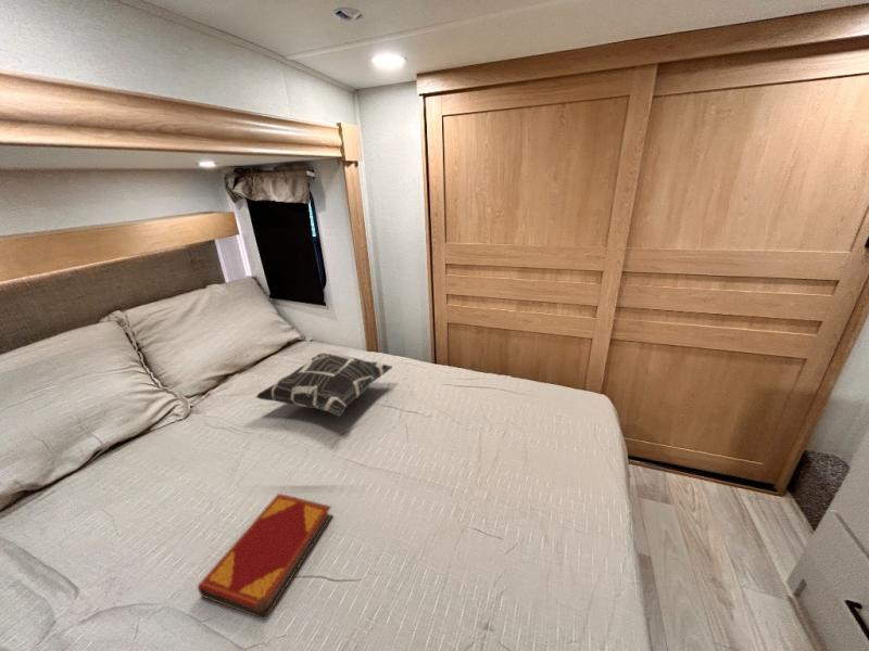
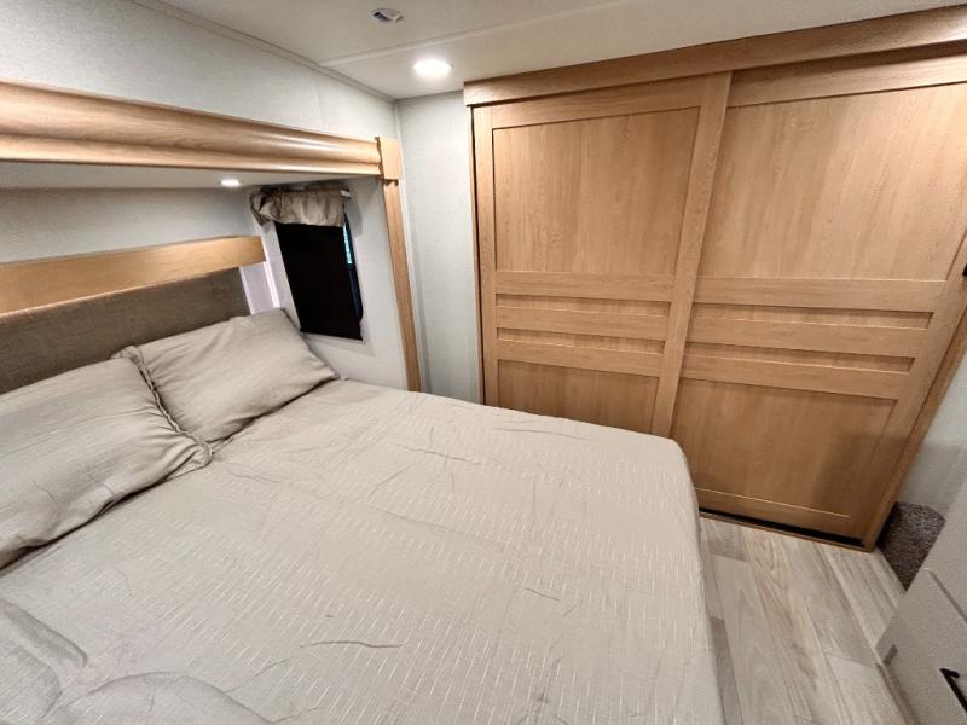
- decorative pillow (328, 379)
- hardback book (272, 546)
